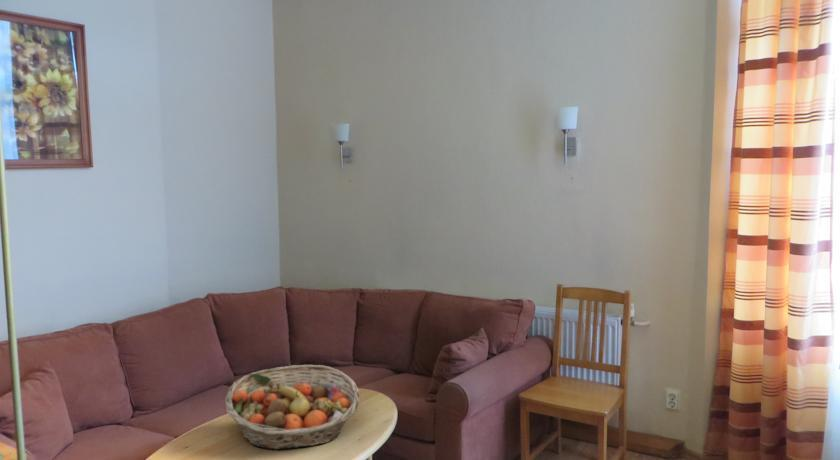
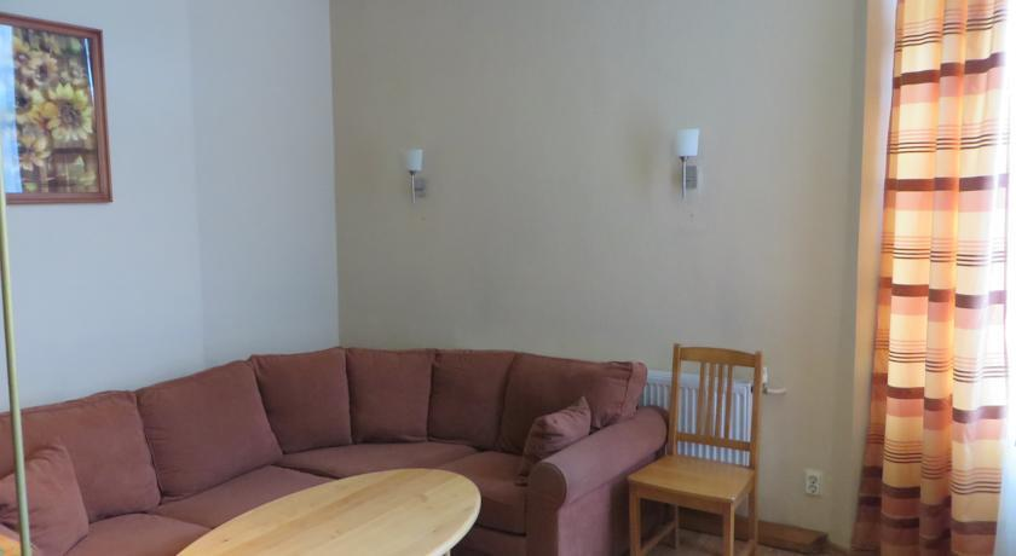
- fruit basket (294, 405)
